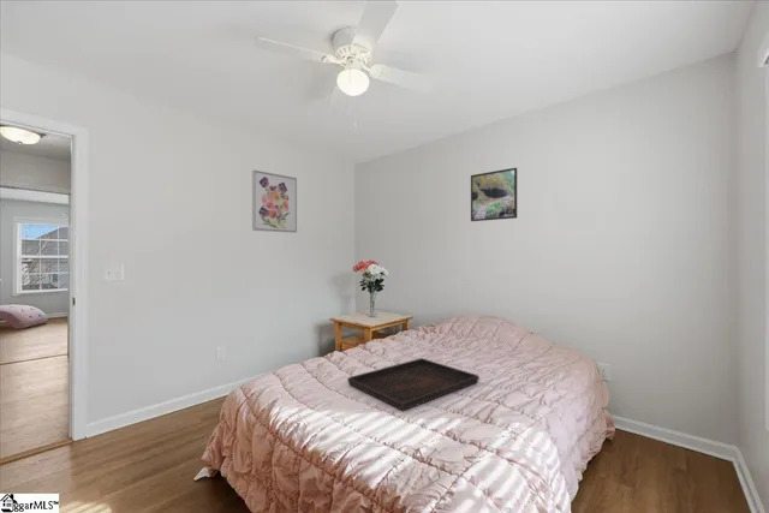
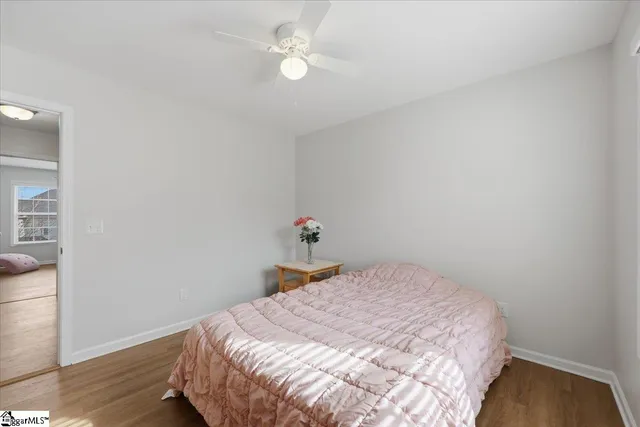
- serving tray (413, 380)
- wall art (275, 202)
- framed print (493, 195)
